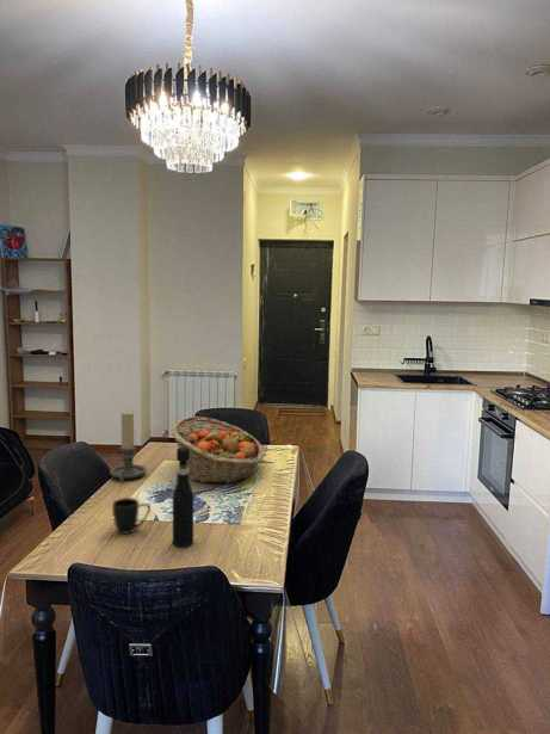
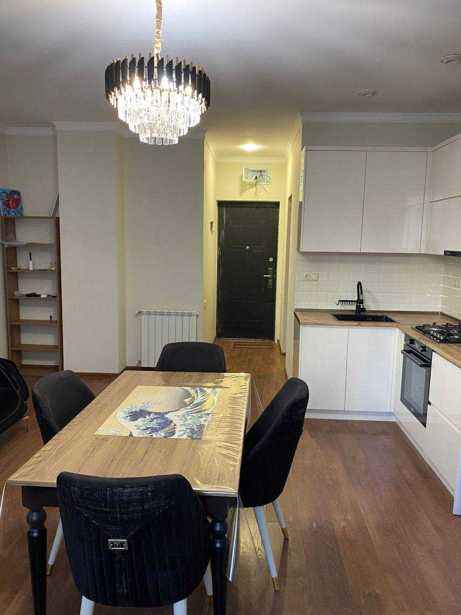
- mug (131, 516)
- candle holder (126, 444)
- fruit basket (217, 446)
- pepper grinder (183, 495)
